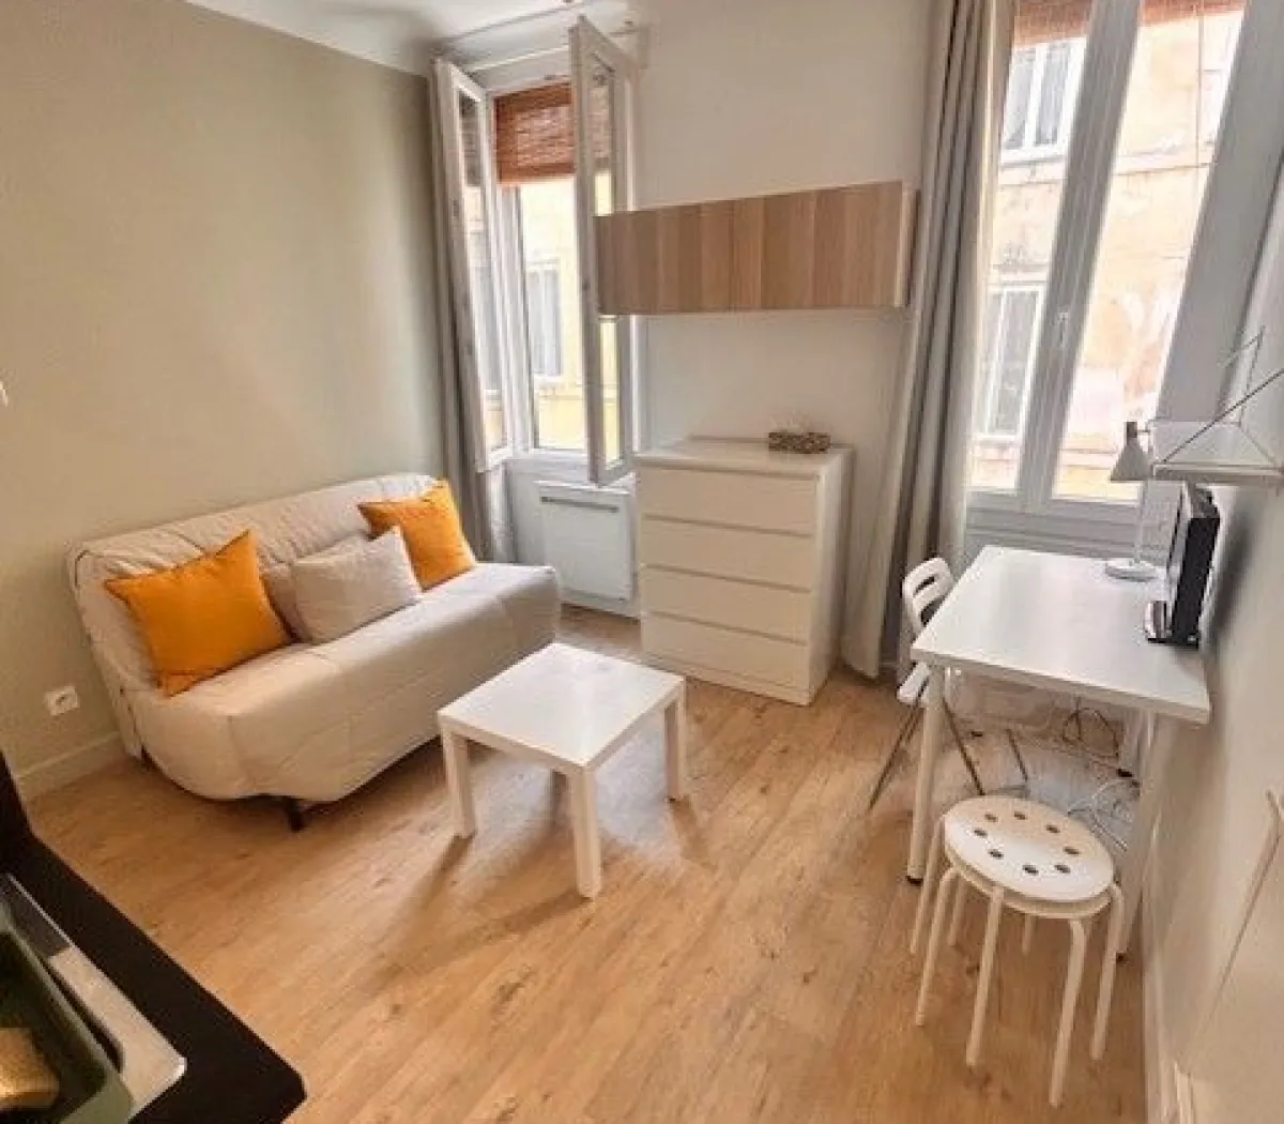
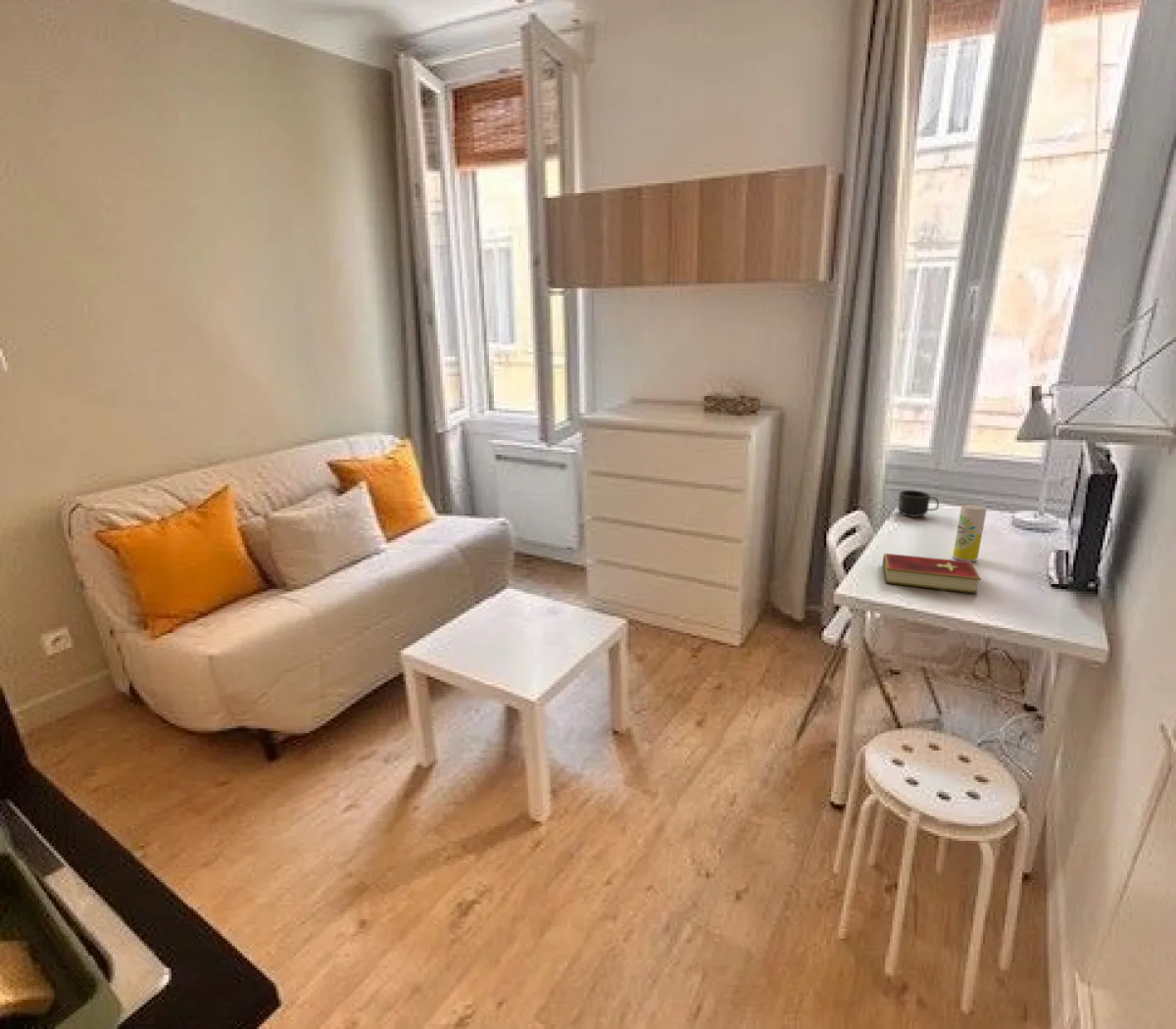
+ beverage can (969, 532)
+ mug (918, 504)
+ hardcover book (928, 571)
